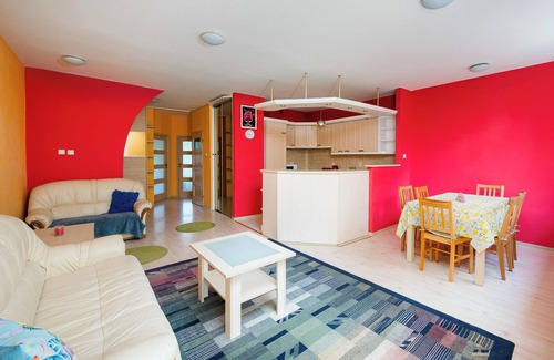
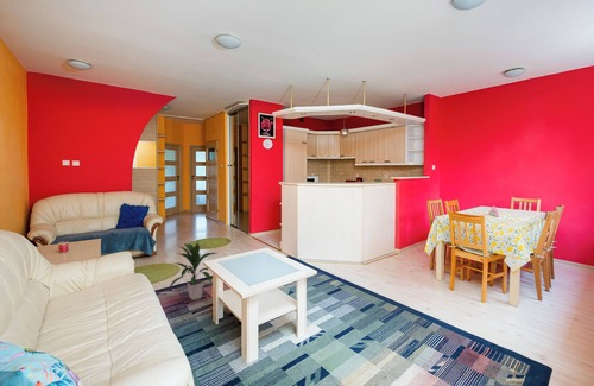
+ indoor plant (192, 268)
